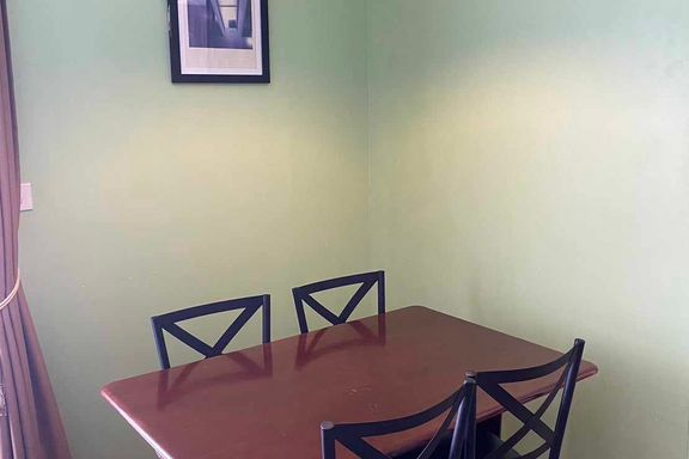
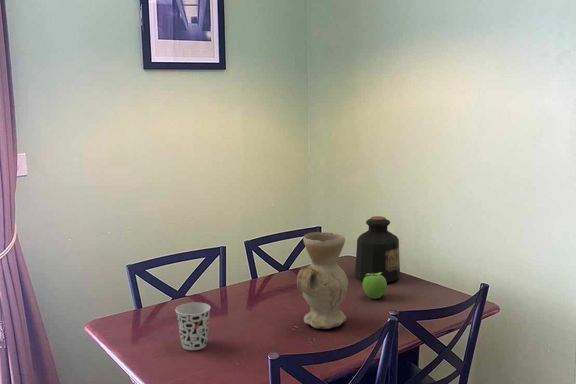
+ bottle (377, 247)
+ fruit (374, 284)
+ cup (193, 326)
+ vase (319, 280)
